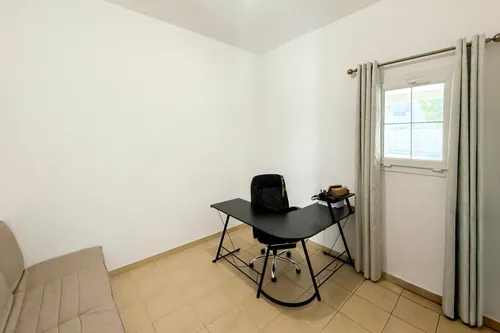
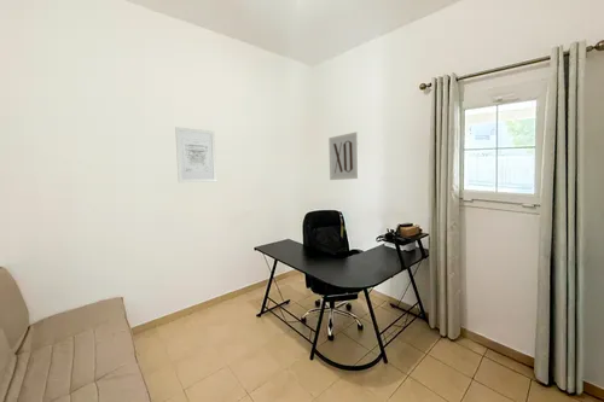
+ wall art (343, 157)
+ wall art (197, 156)
